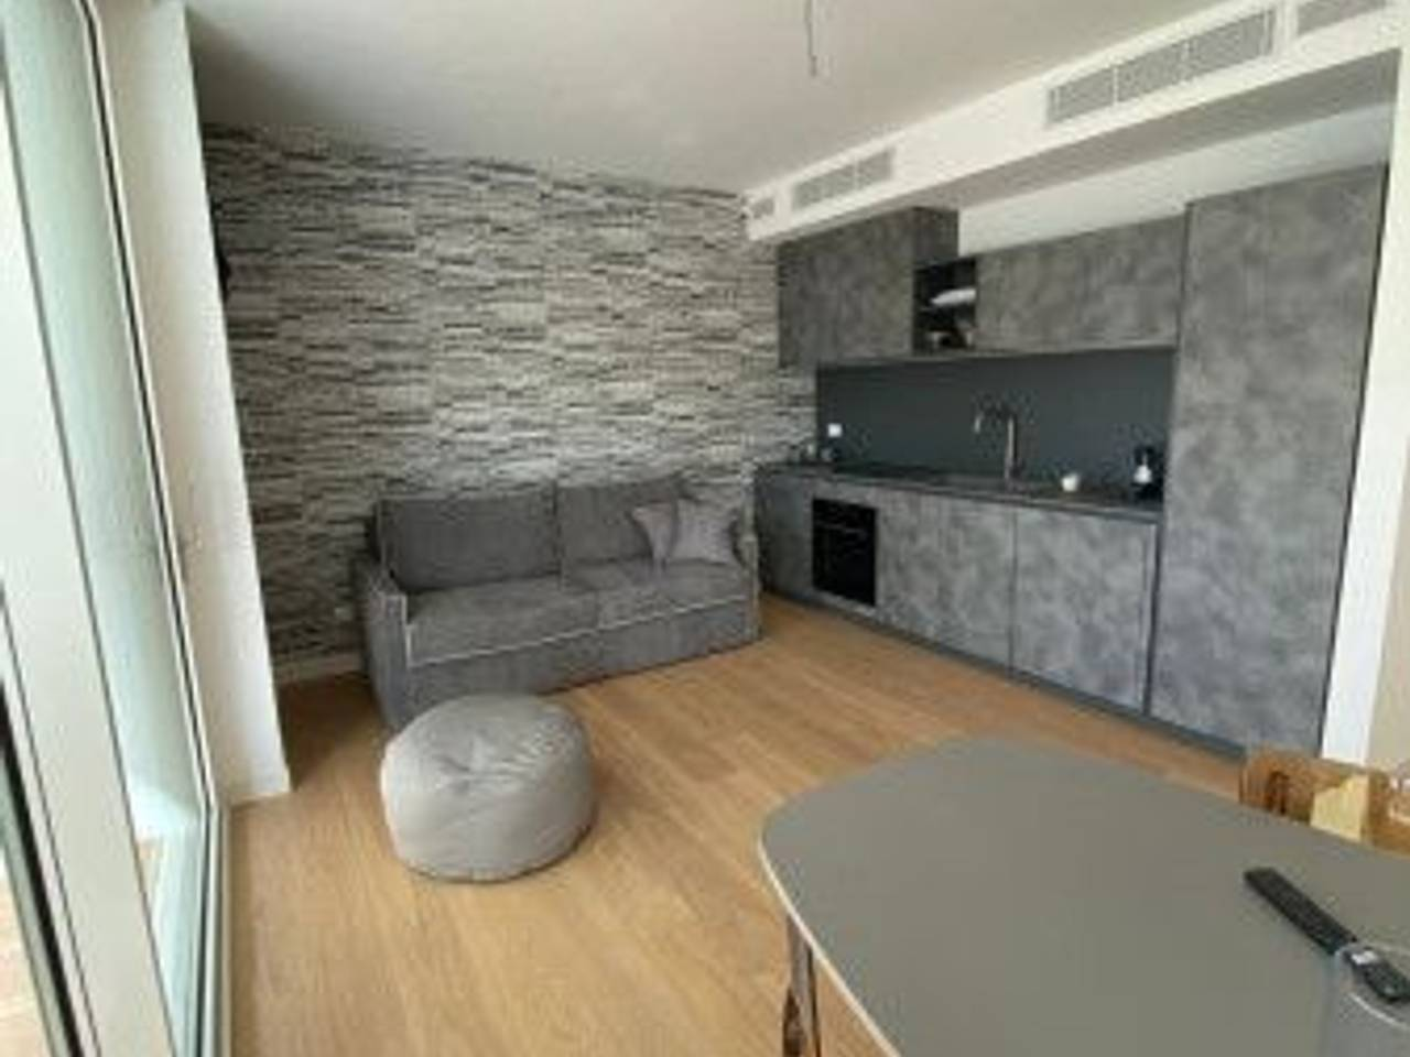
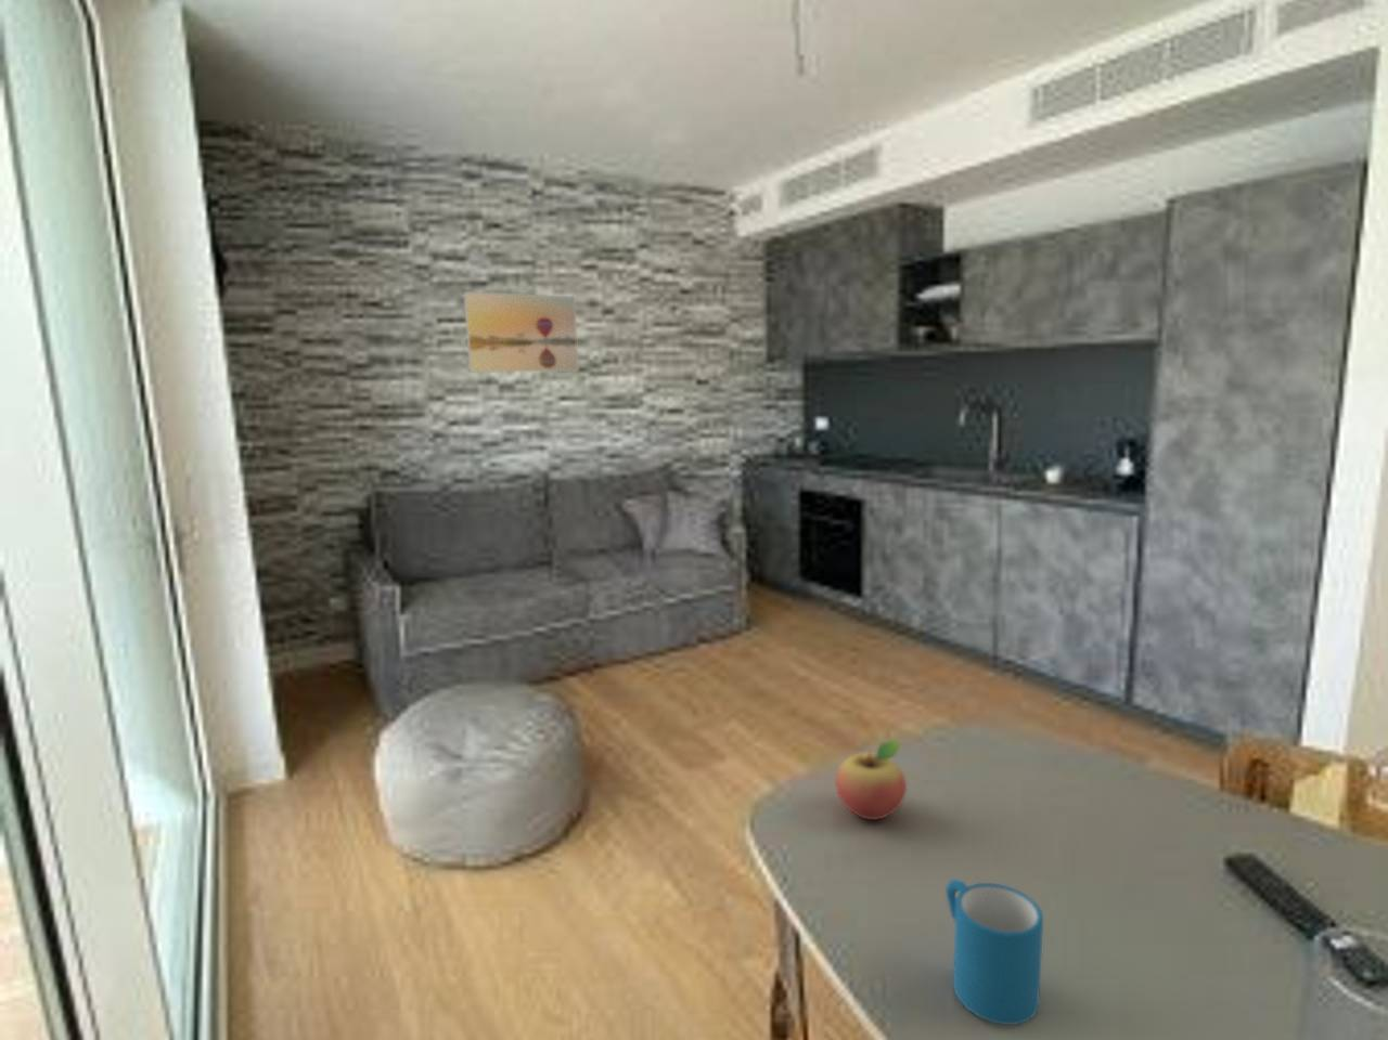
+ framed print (522, 332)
+ mug (984, 938)
+ fruit (870, 779)
